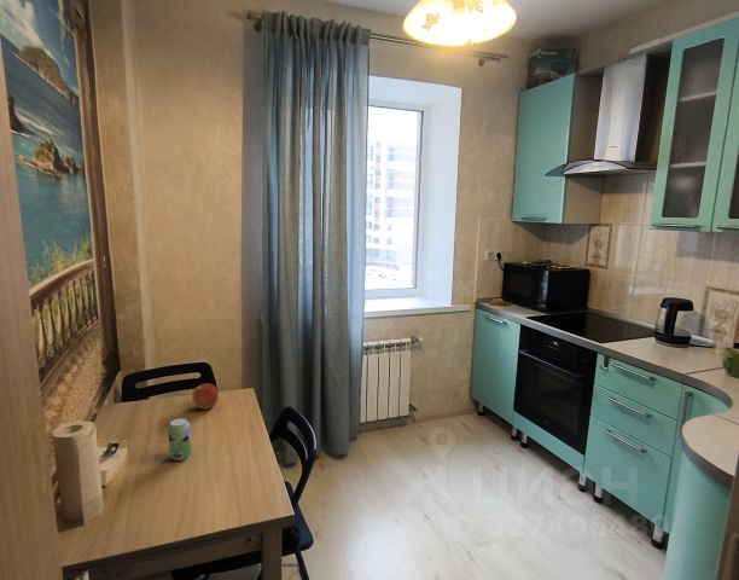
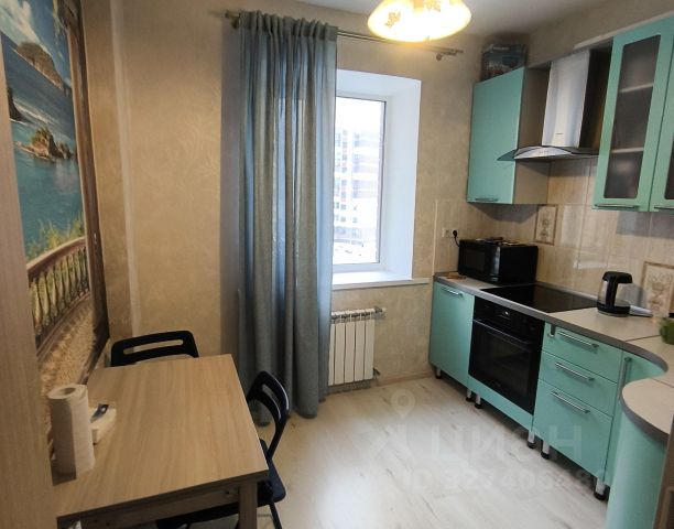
- beverage can (179, 439)
- apple (205, 395)
